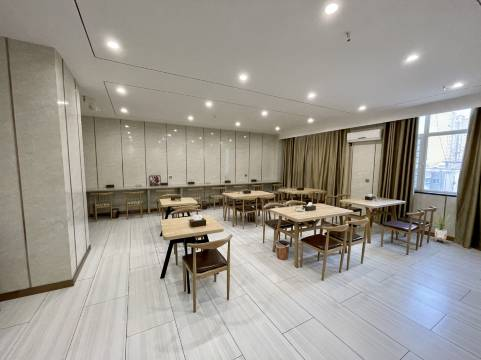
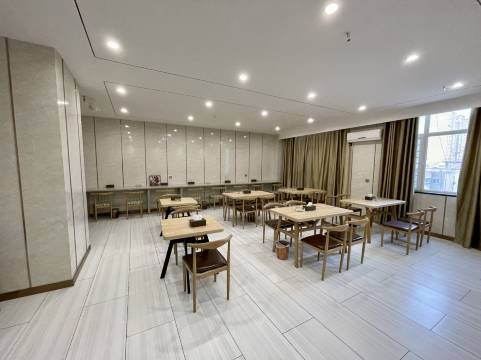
- house plant (441, 226)
